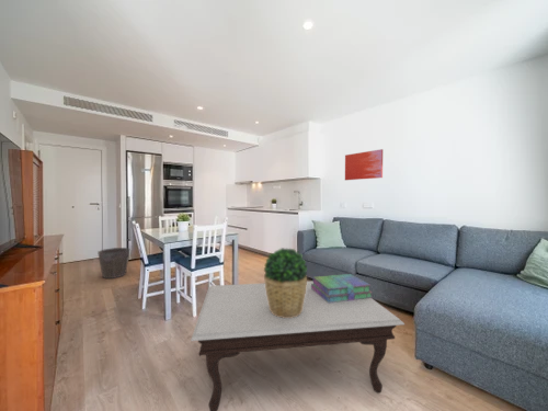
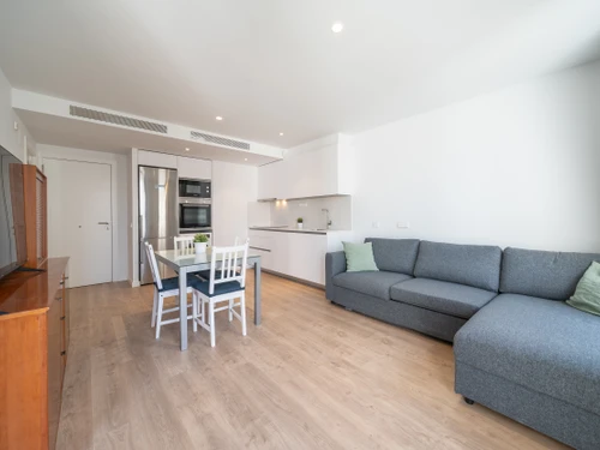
- potted plant (285, 279)
- stack of books (340, 286)
- coffee table (289, 333)
- wall art (362, 165)
- waste bin (114, 262)
